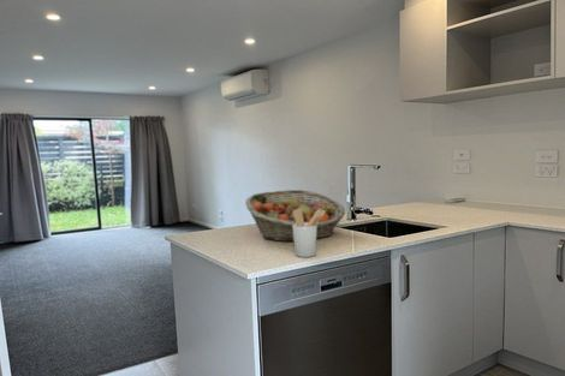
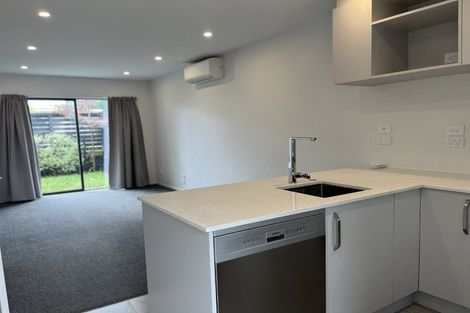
- utensil holder (309, 231)
- fruit basket (292, 213)
